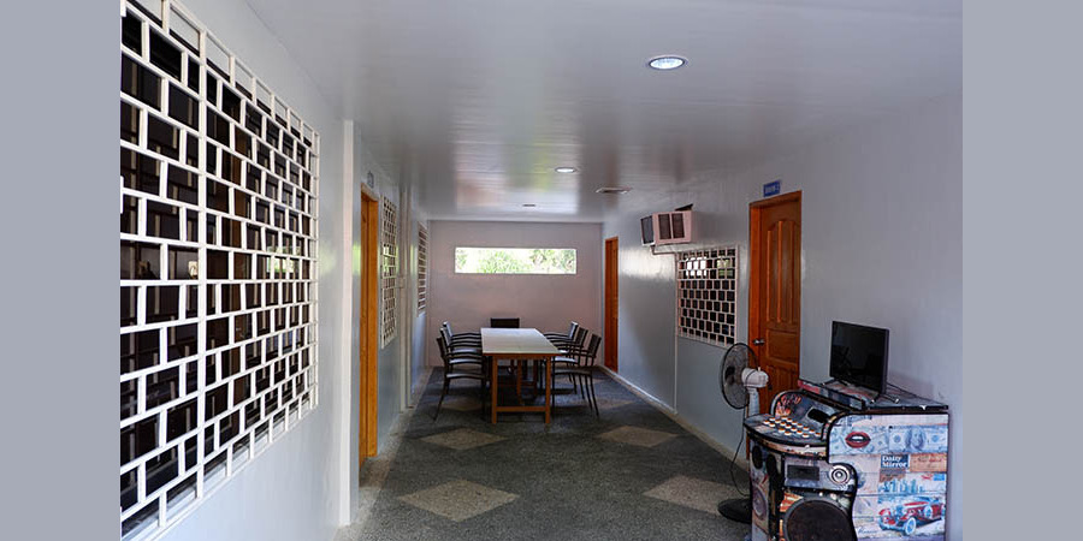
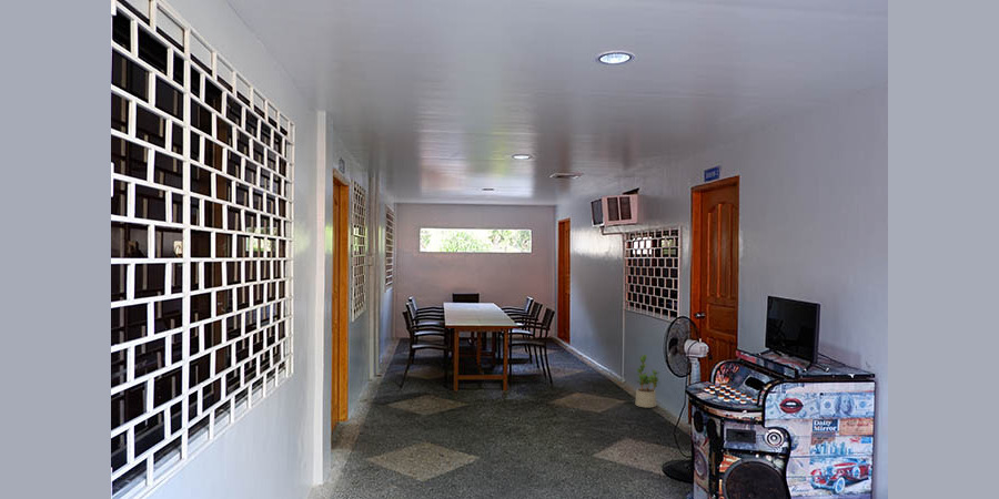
+ potted plant (648, 379)
